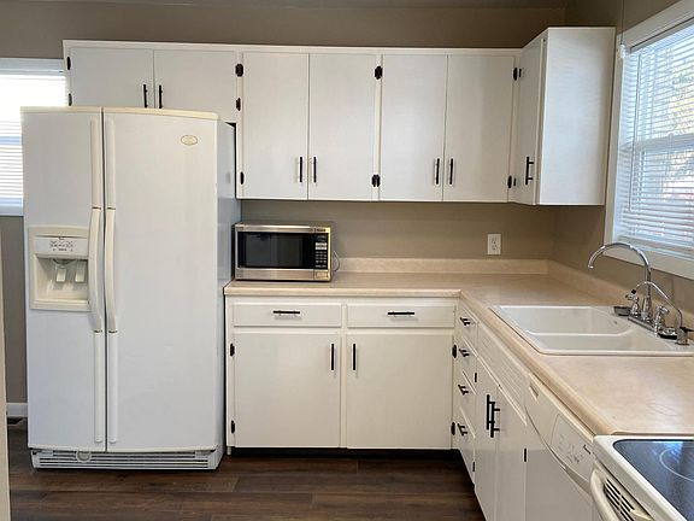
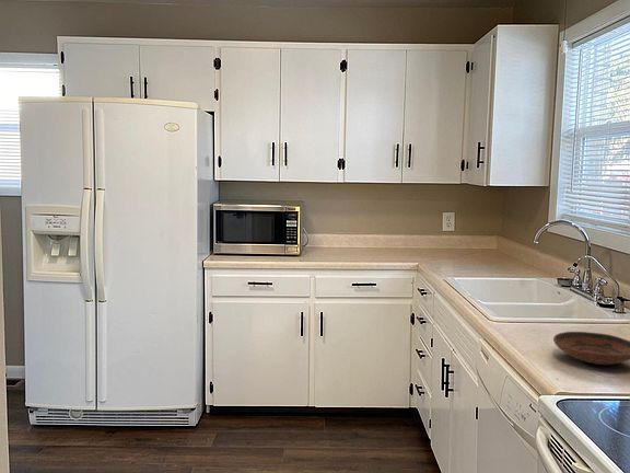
+ bowl (595, 349)
